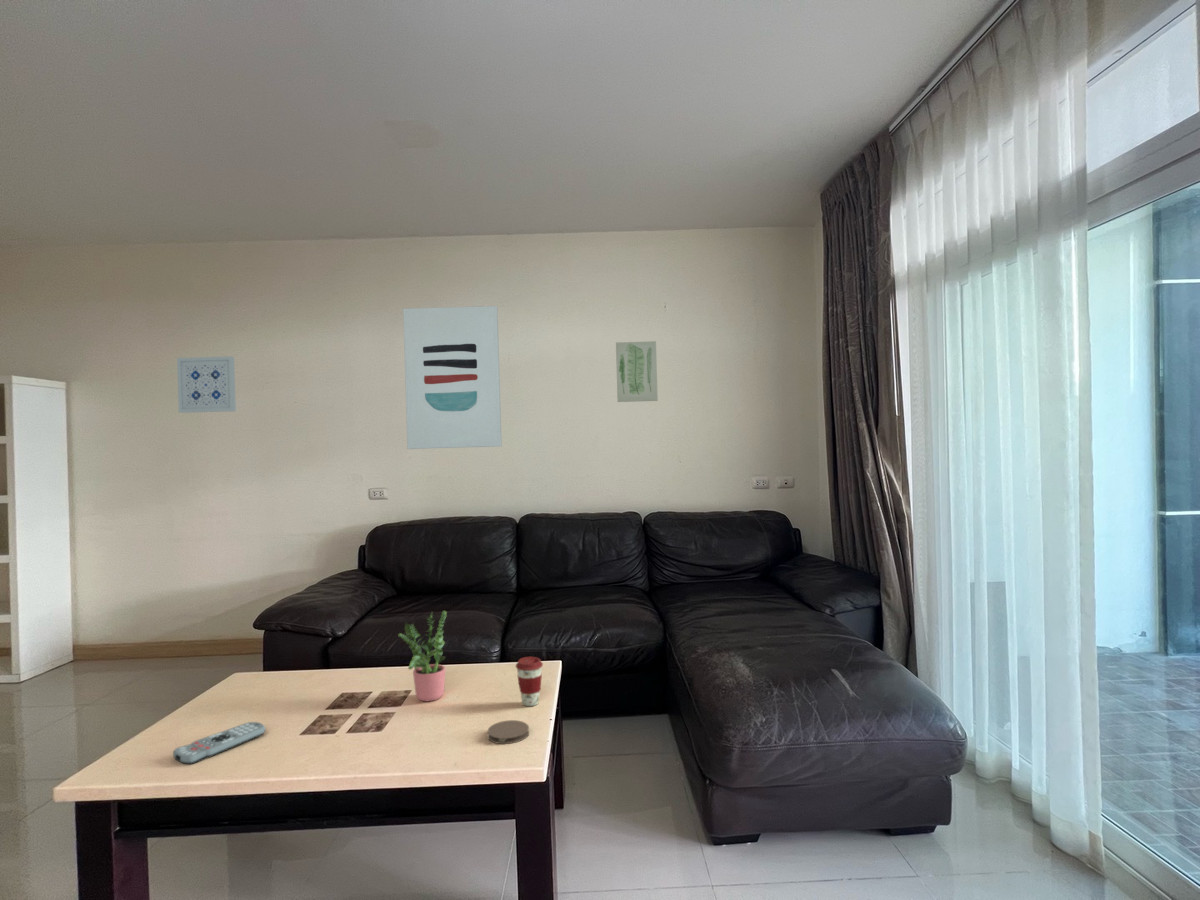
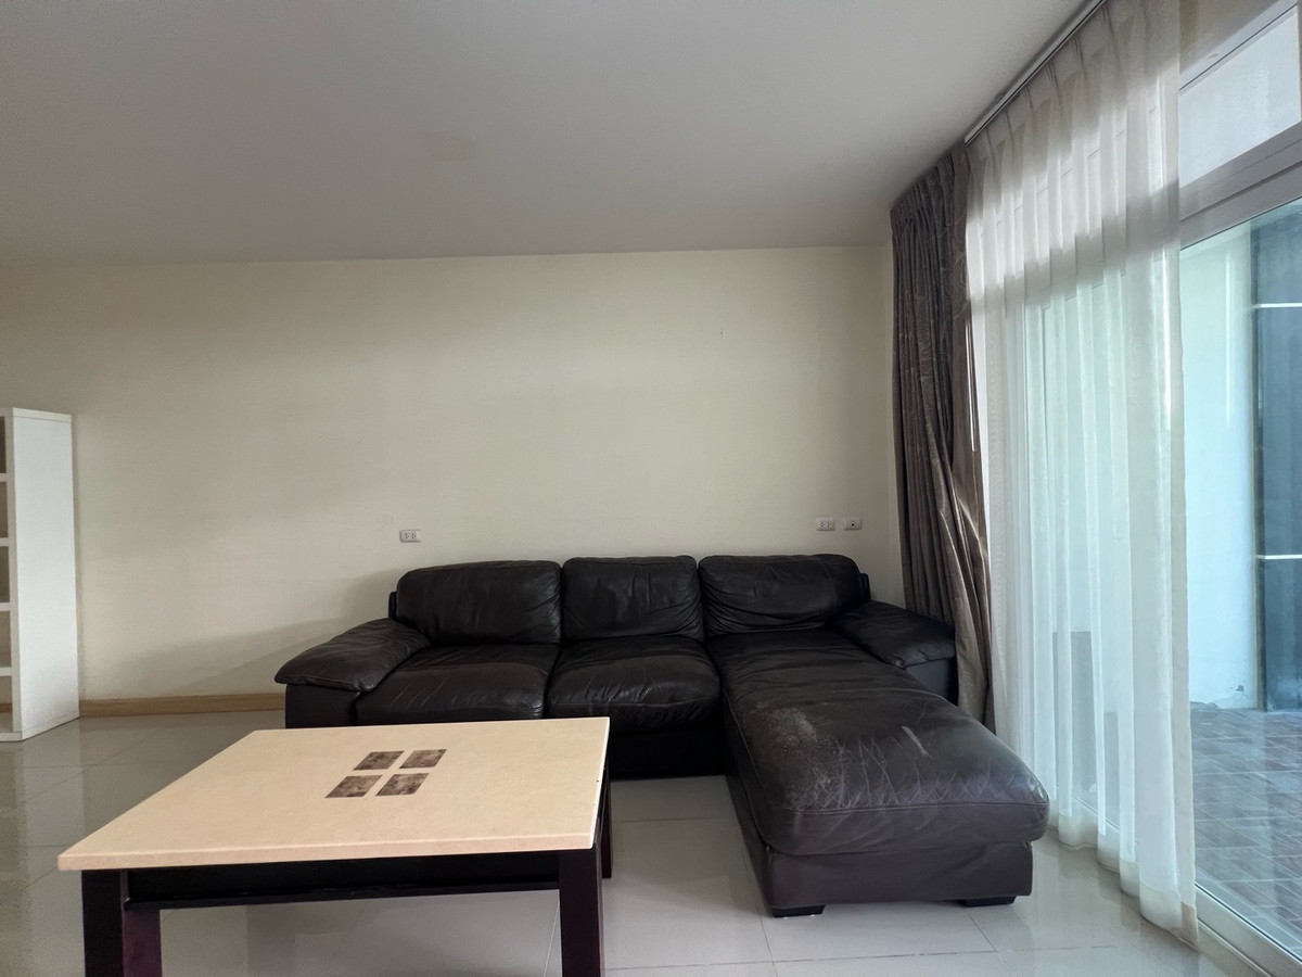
- coaster (508, 731)
- wall art (206, 384)
- coffee cup (529, 681)
- wall art (636, 371)
- wall art (452, 377)
- remote control (222, 741)
- potted plant (416, 657)
